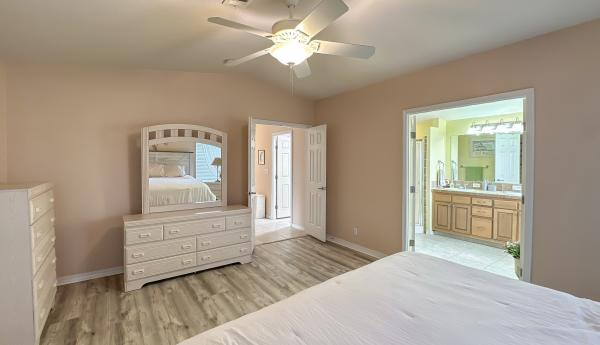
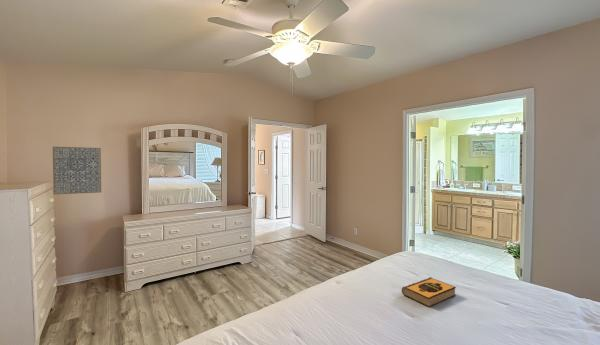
+ hardback book (428, 290)
+ wall art (78, 170)
